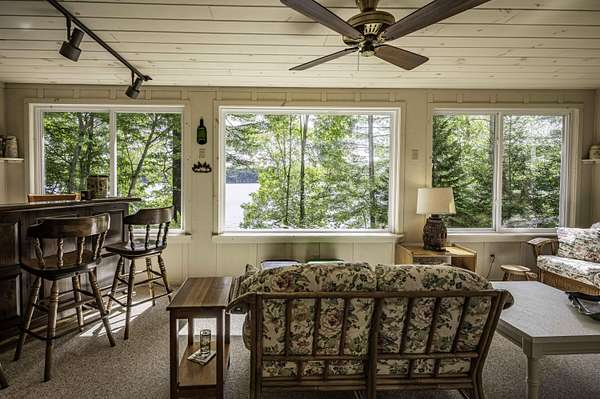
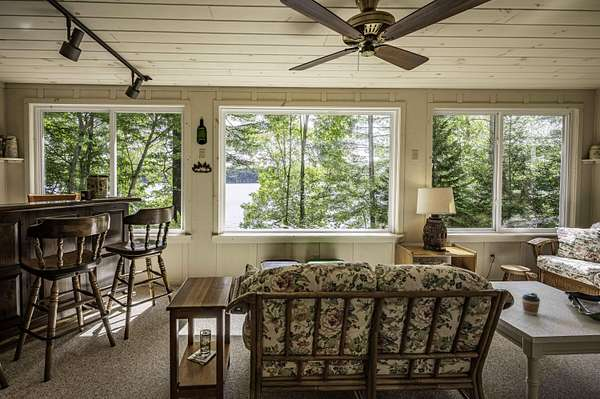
+ coffee cup (530, 303)
